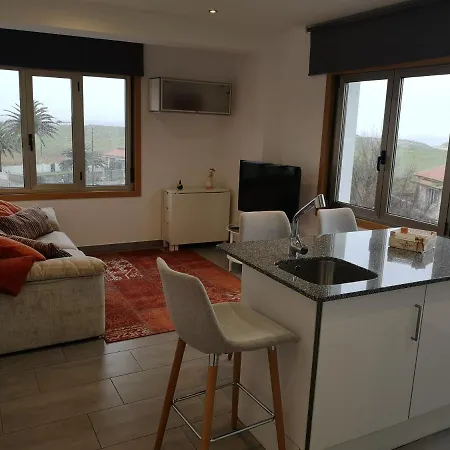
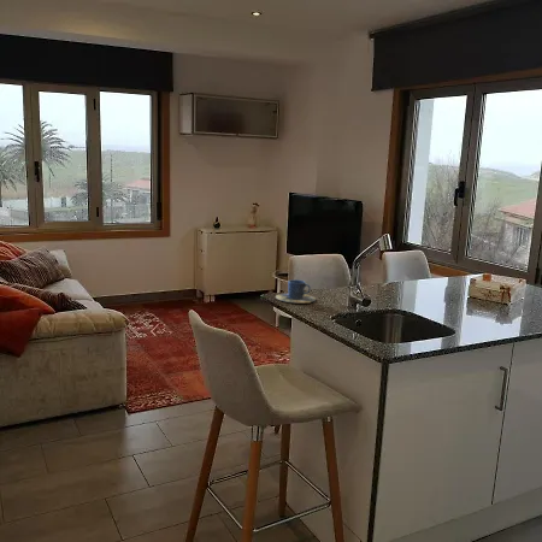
+ cup (295, 289)
